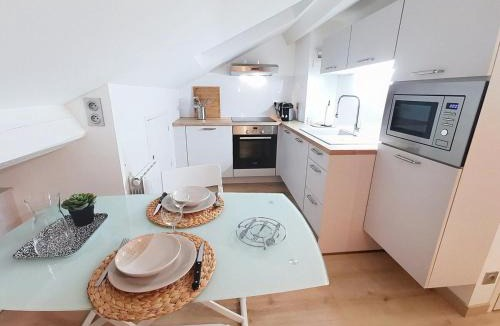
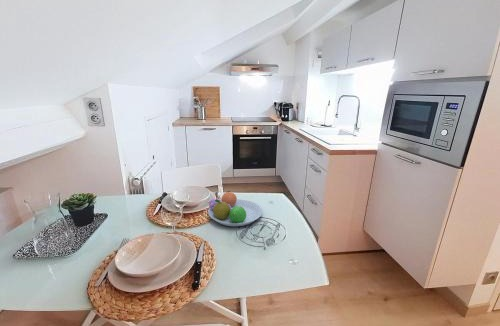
+ fruit bowl (234, 206)
